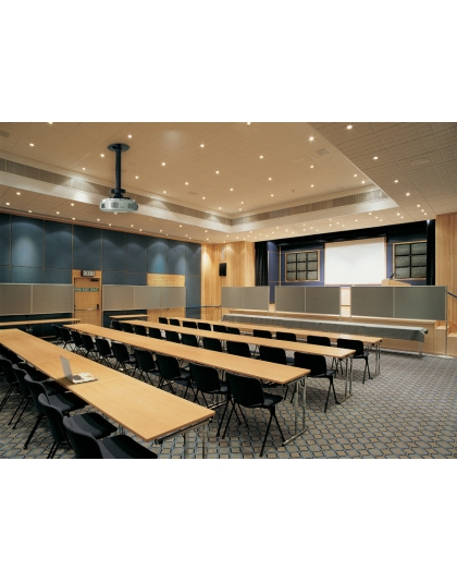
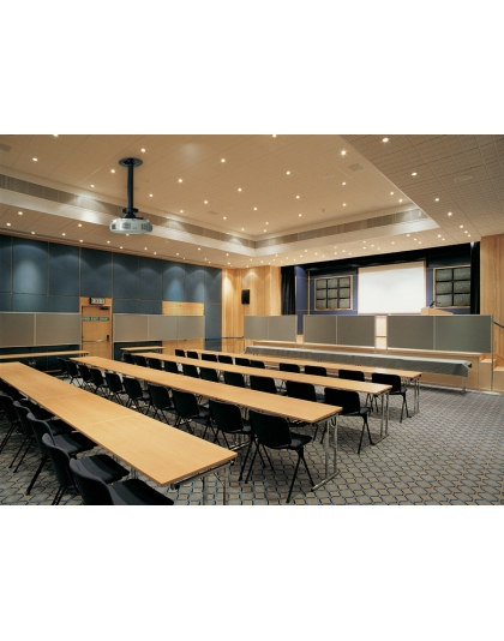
- laptop (78, 374)
